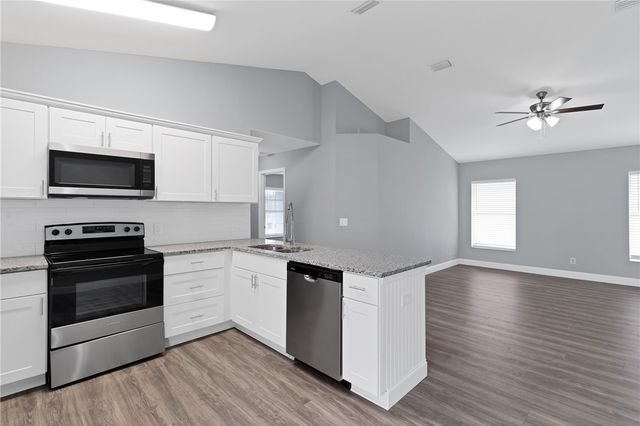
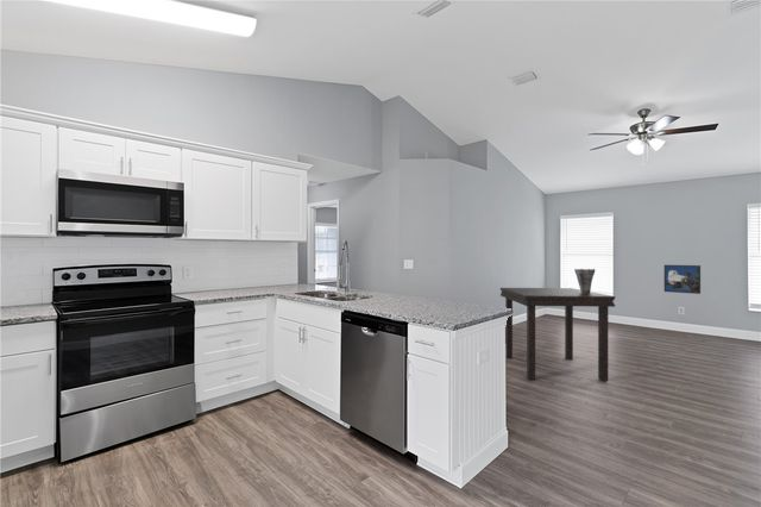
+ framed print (681, 278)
+ vessel (584, 280)
+ dining table (565, 330)
